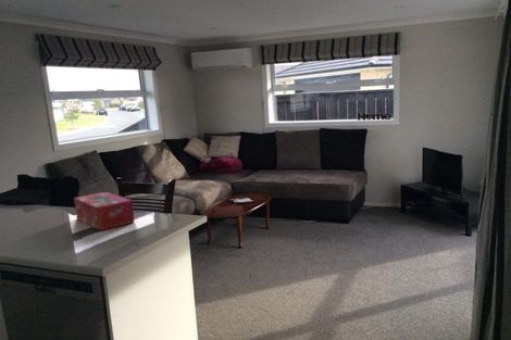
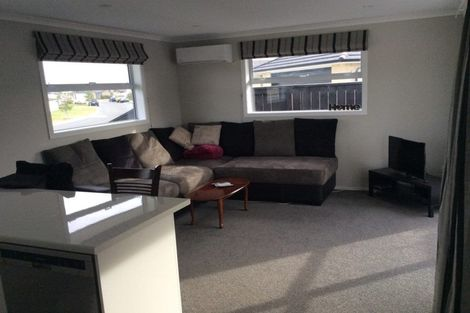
- tissue box (103, 210)
